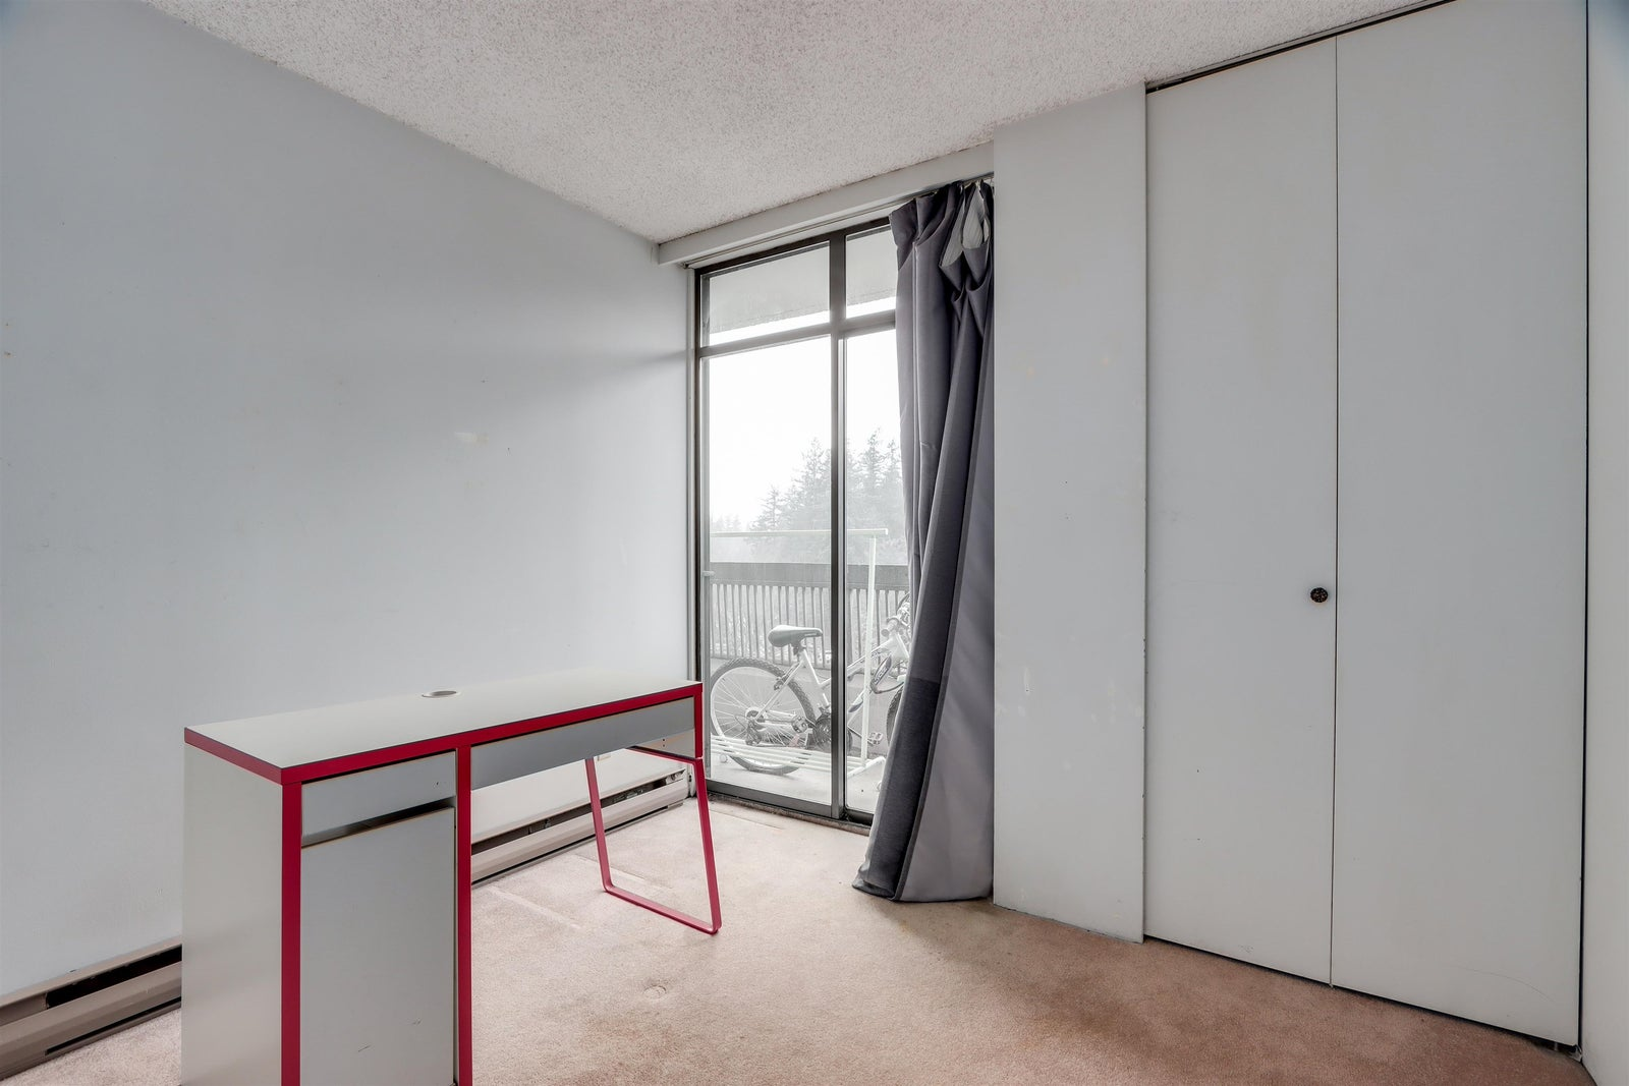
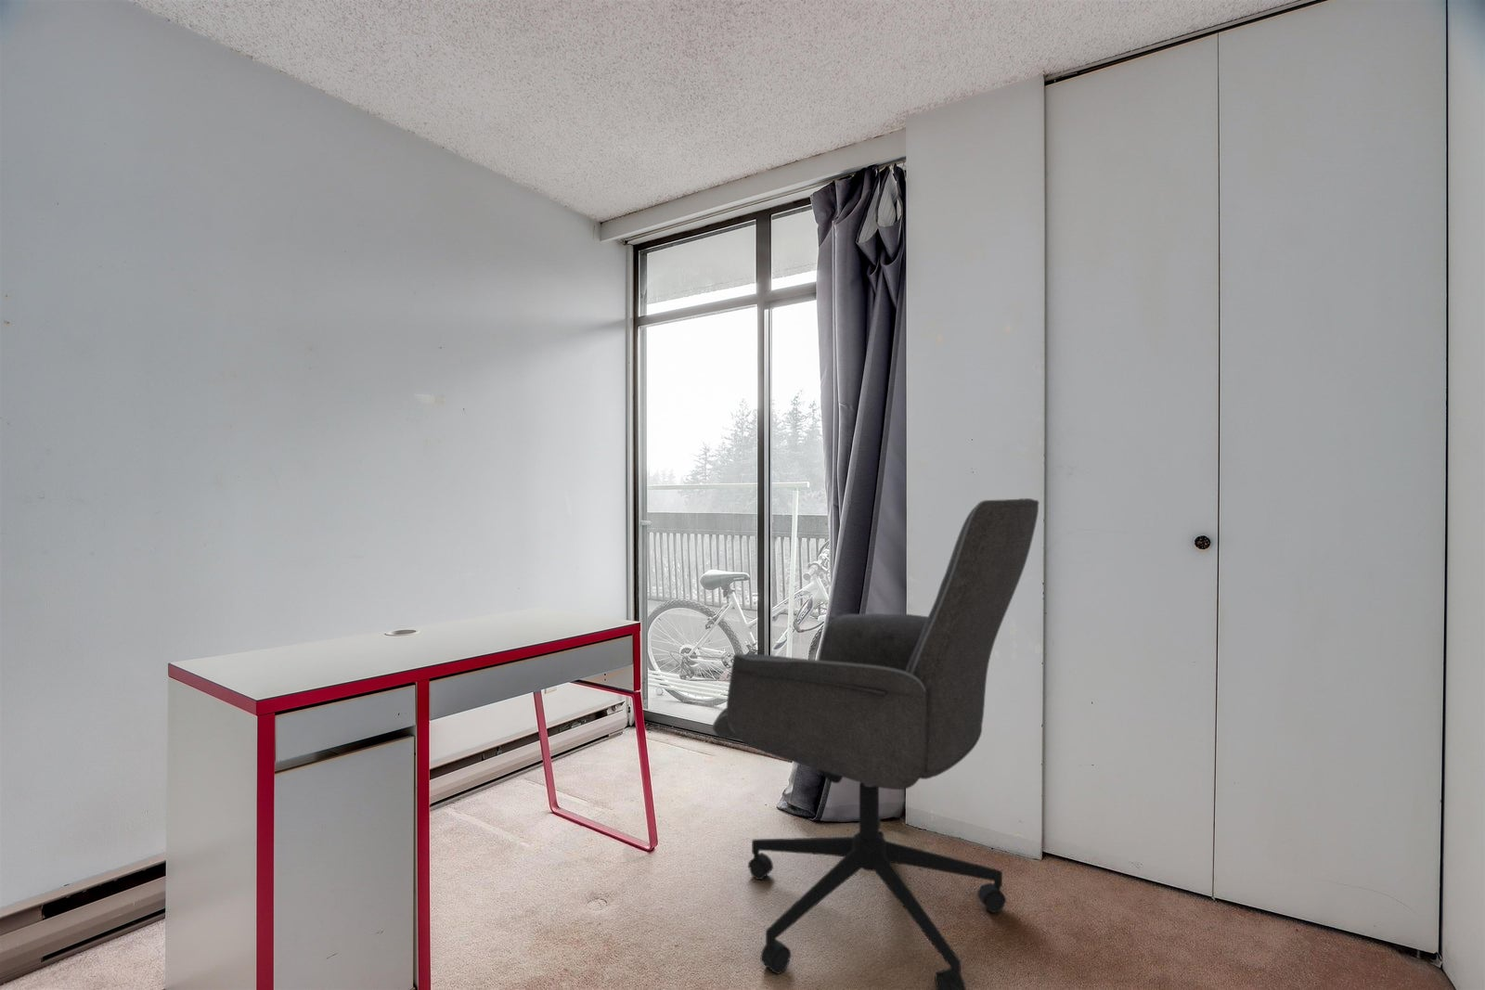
+ office chair (876, 707)
